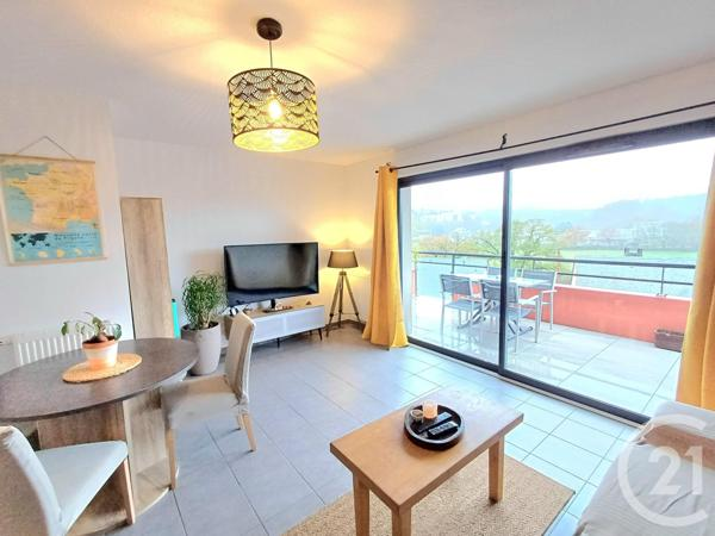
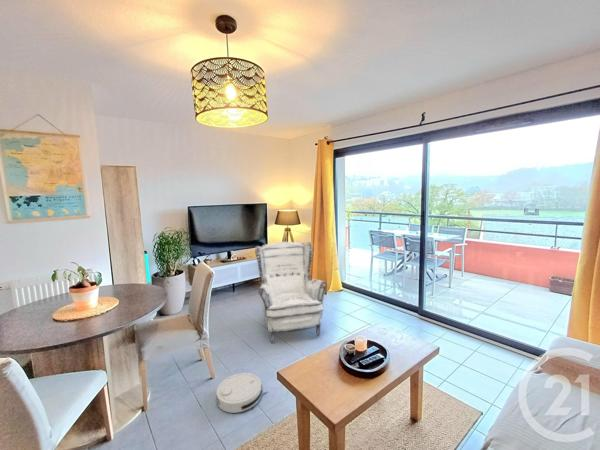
+ robot vacuum (241, 390)
+ armchair (289, 286)
